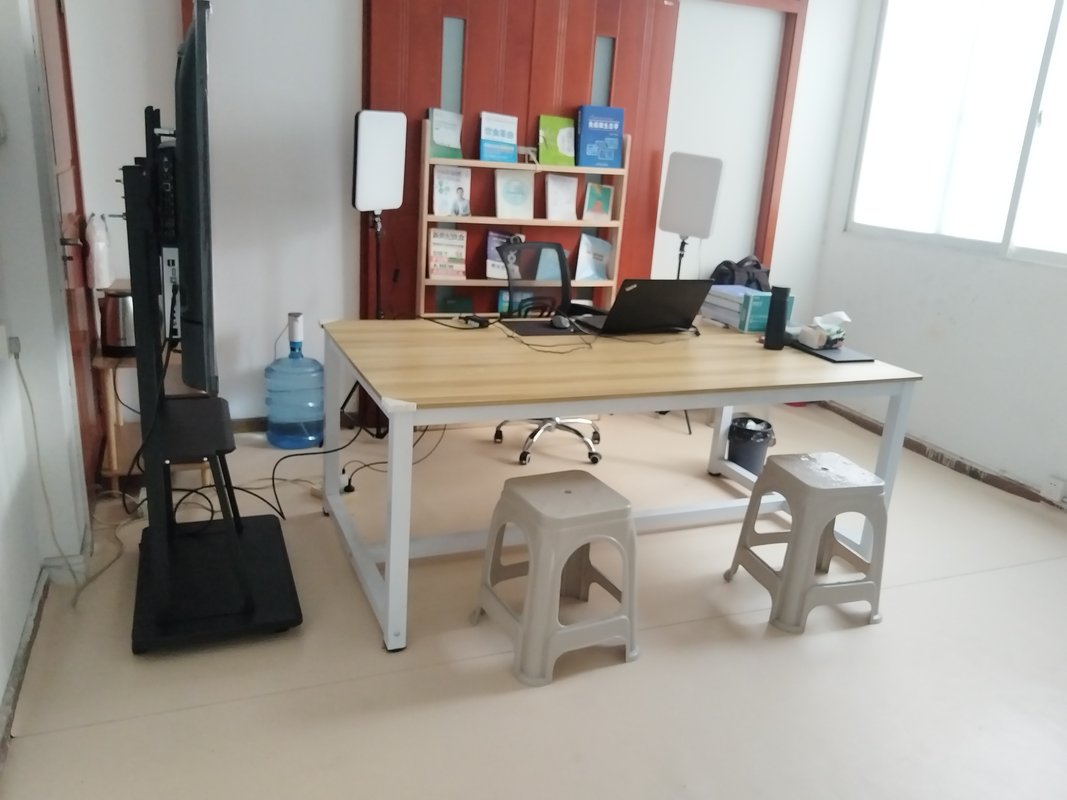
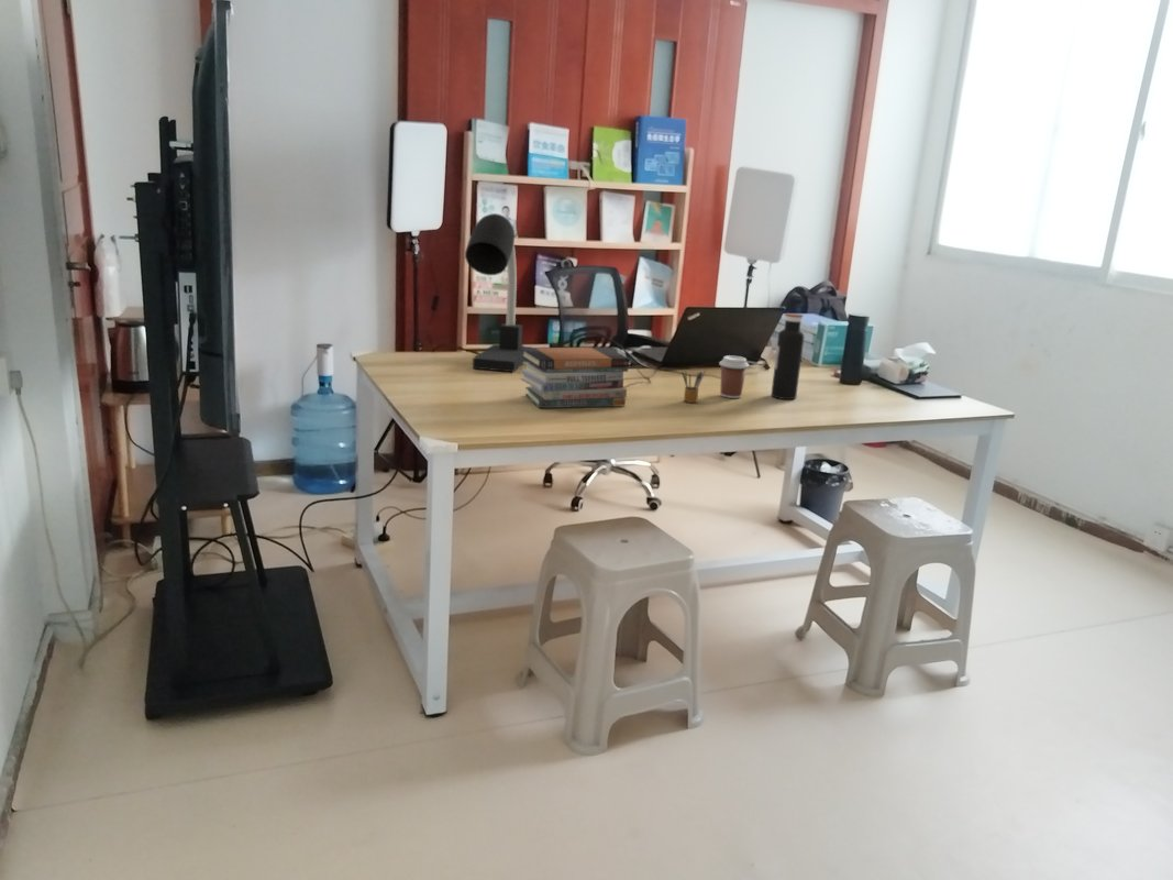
+ book stack (573, 376)
+ pencil box (689, 385)
+ coffee cup (732, 376)
+ water bottle (788, 355)
+ desk lamp (507, 292)
